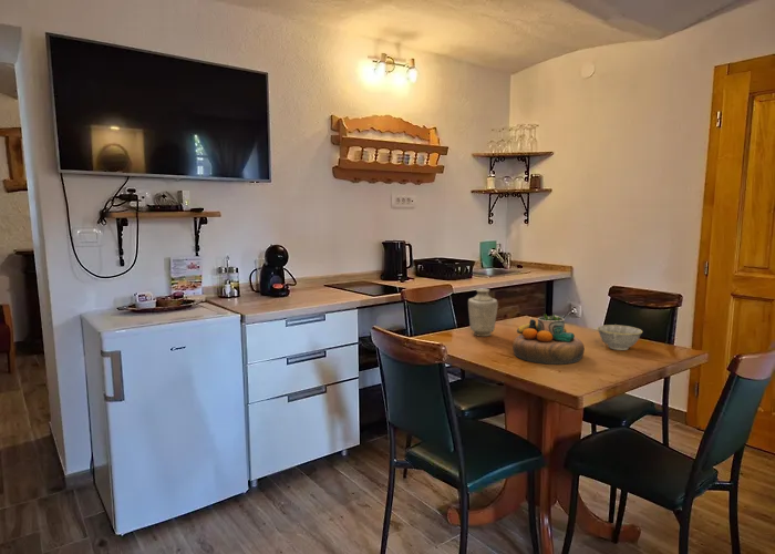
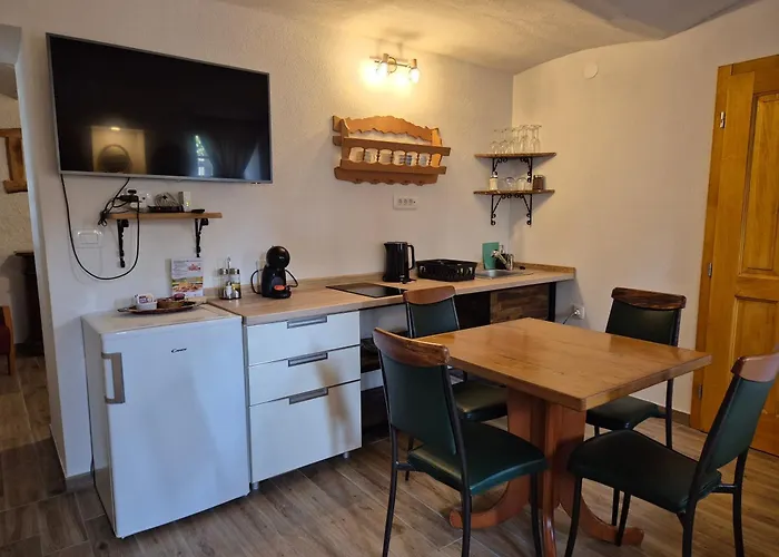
- bowl (618, 338)
- decorative bowl (548, 335)
- vase (482, 311)
